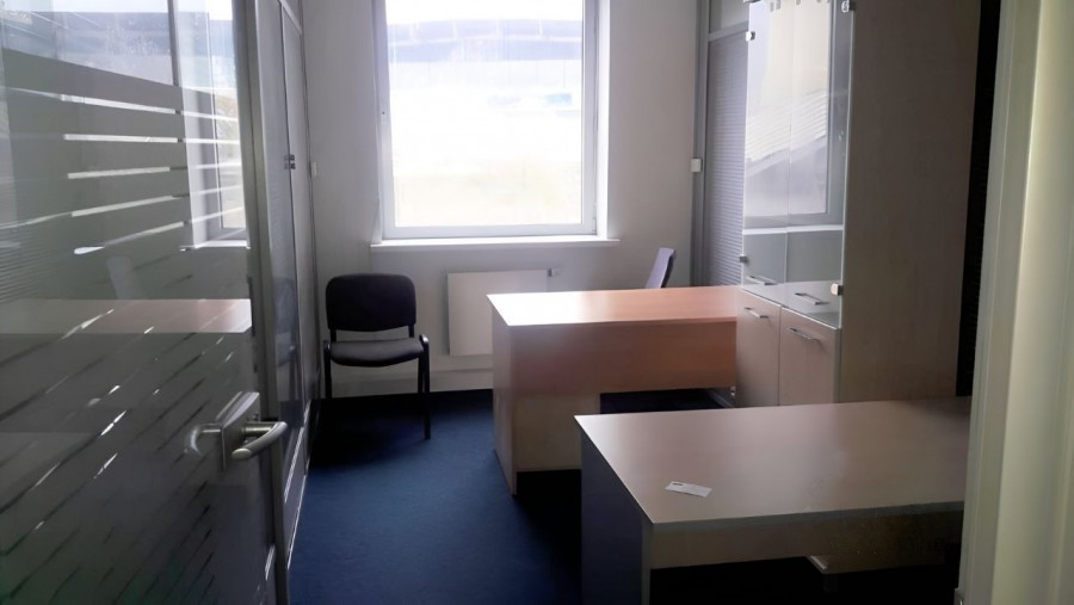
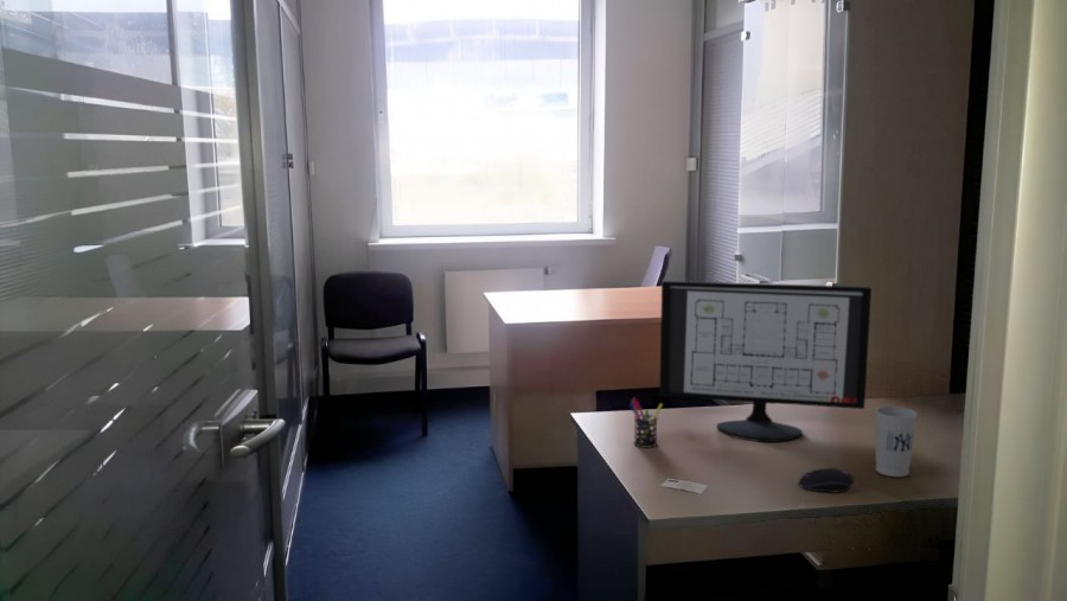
+ pen holder (644, 421)
+ computer mouse (825, 478)
+ cup (894, 441)
+ computer monitor (760, 360)
